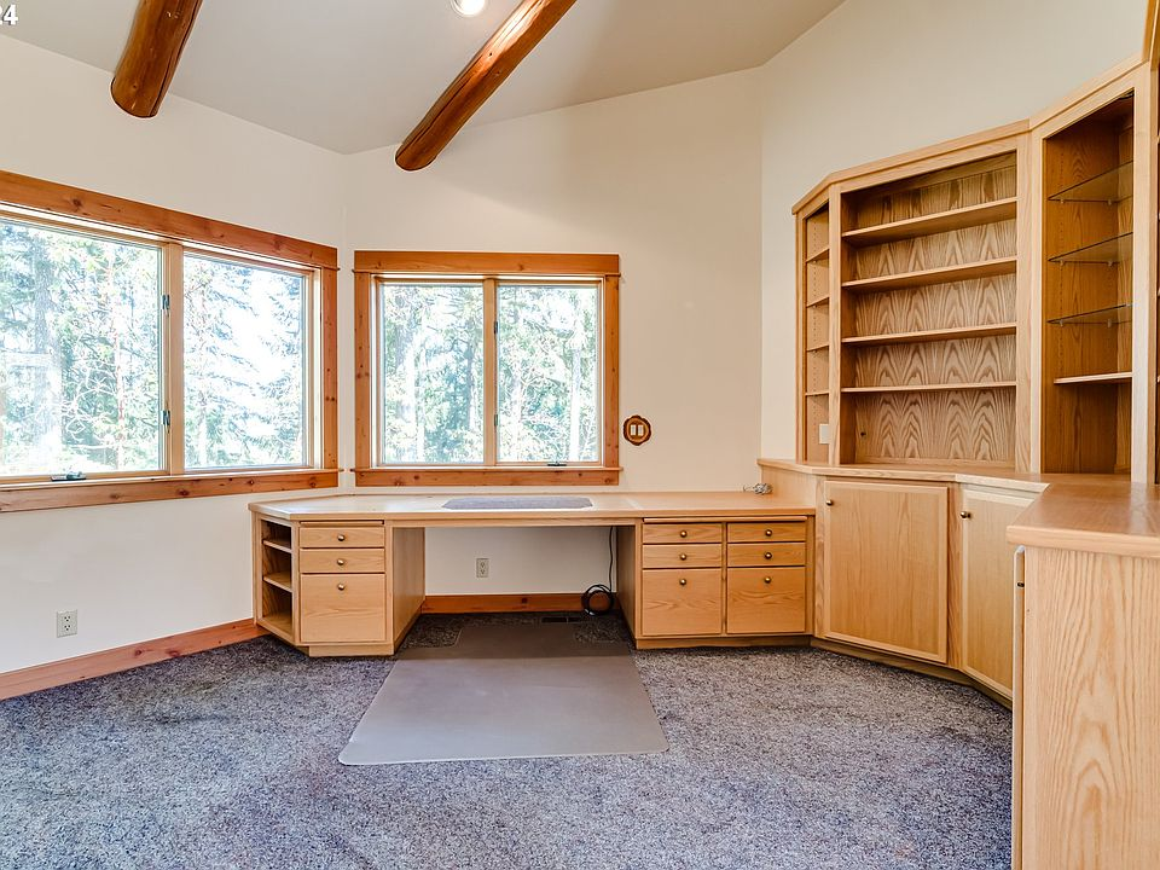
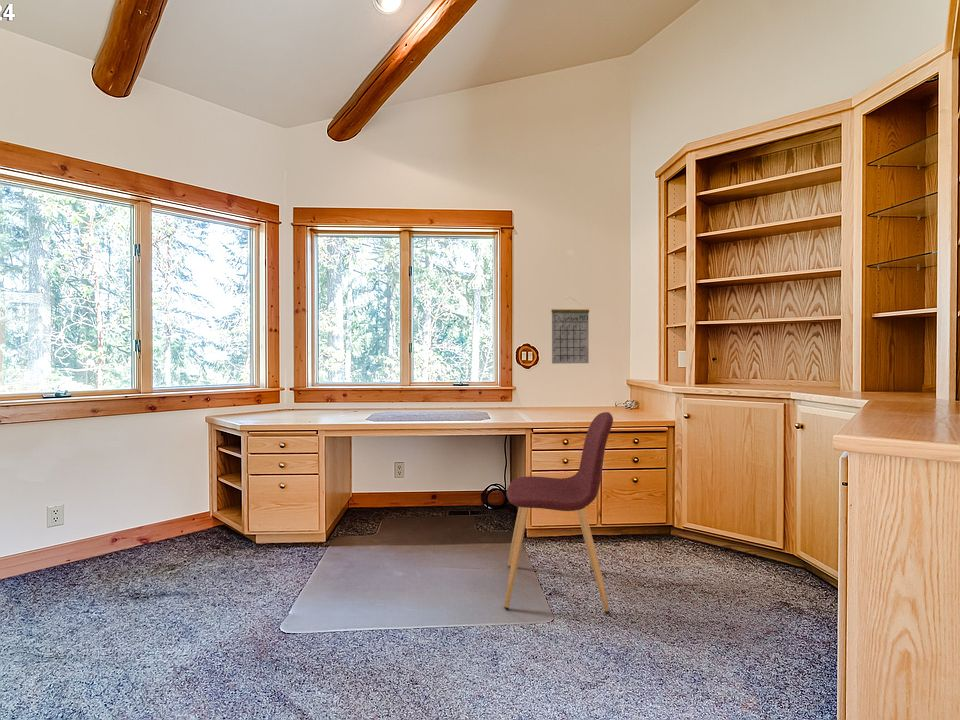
+ calendar (570, 330)
+ chair (558, 500)
